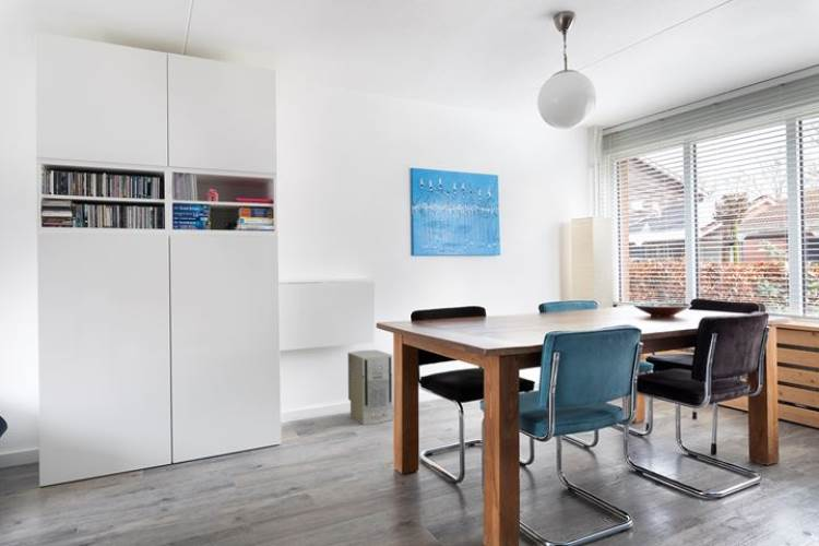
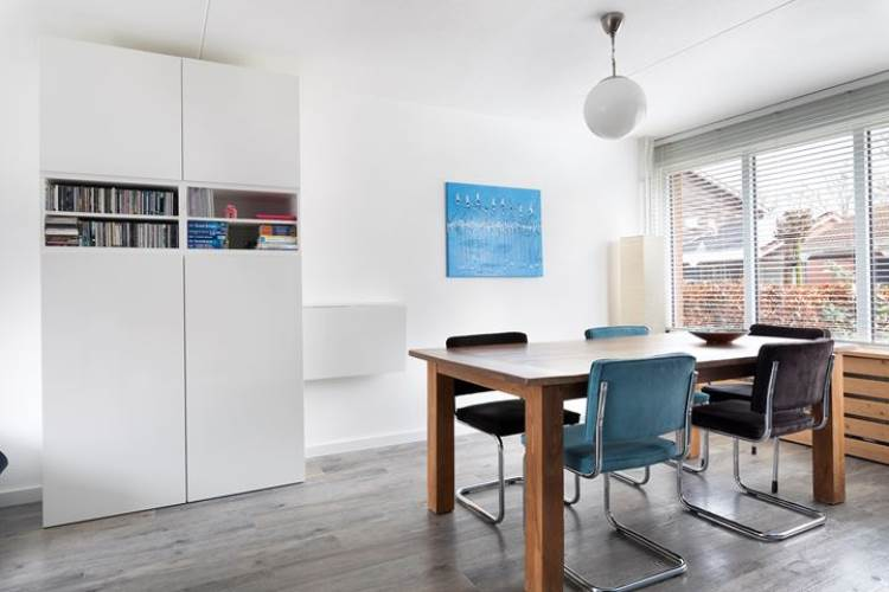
- air purifier (369, 385)
